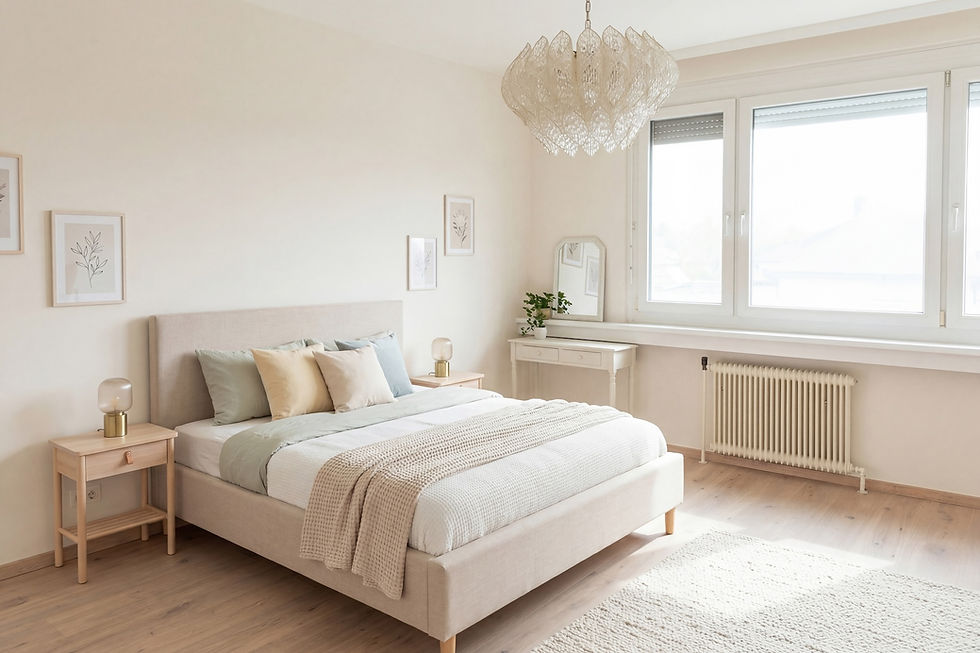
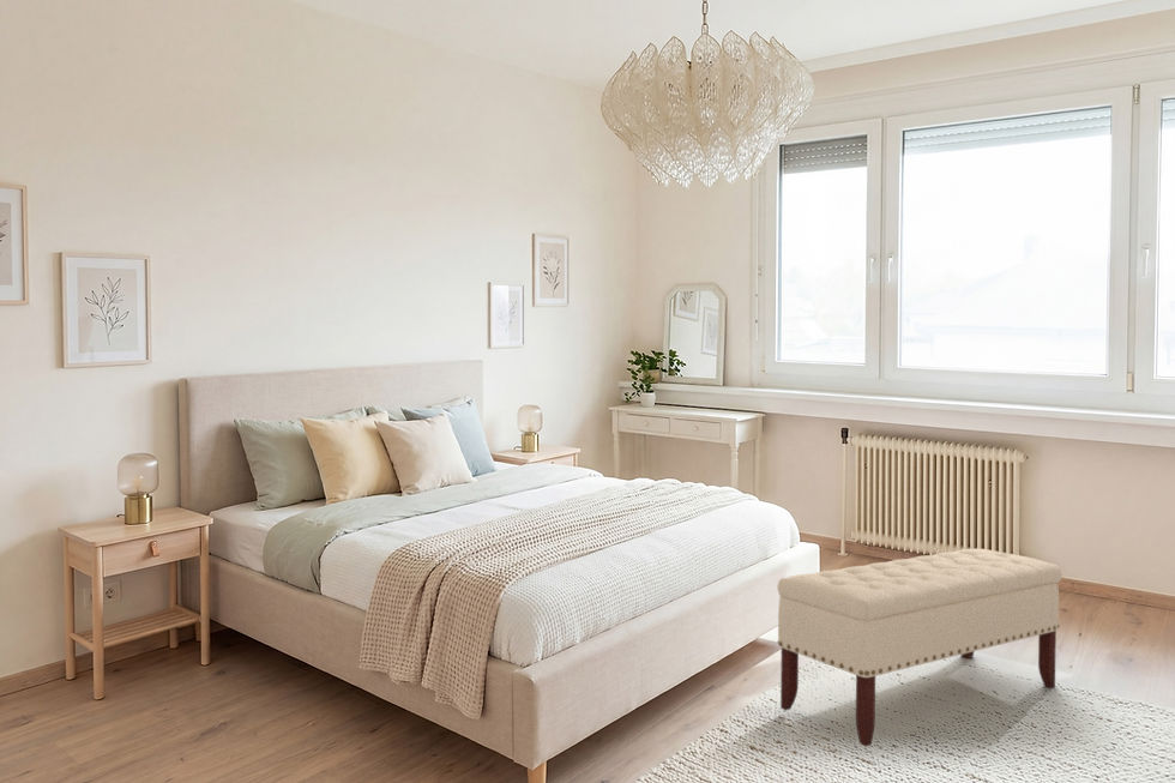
+ bench (923, 633)
